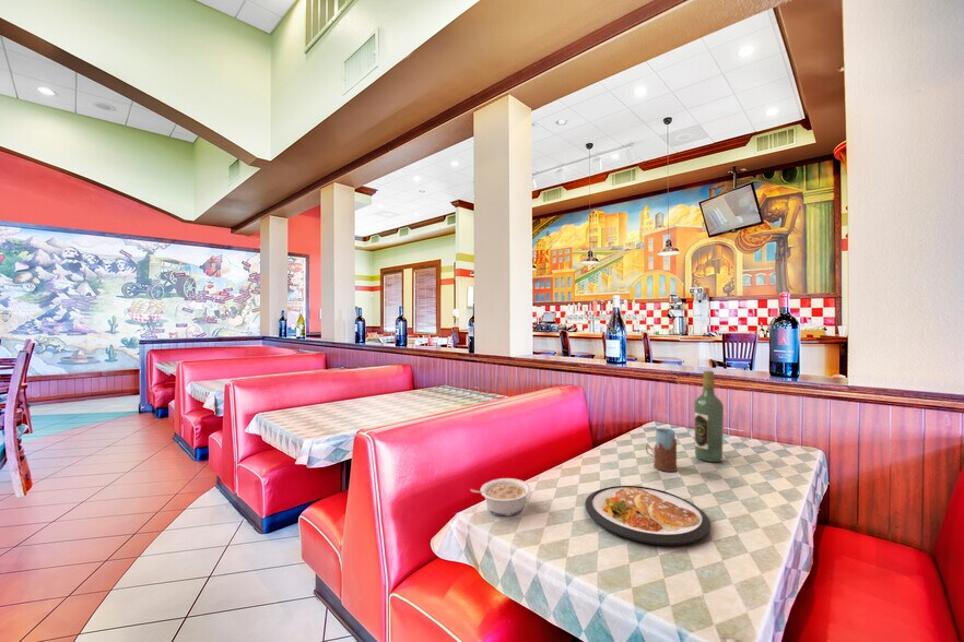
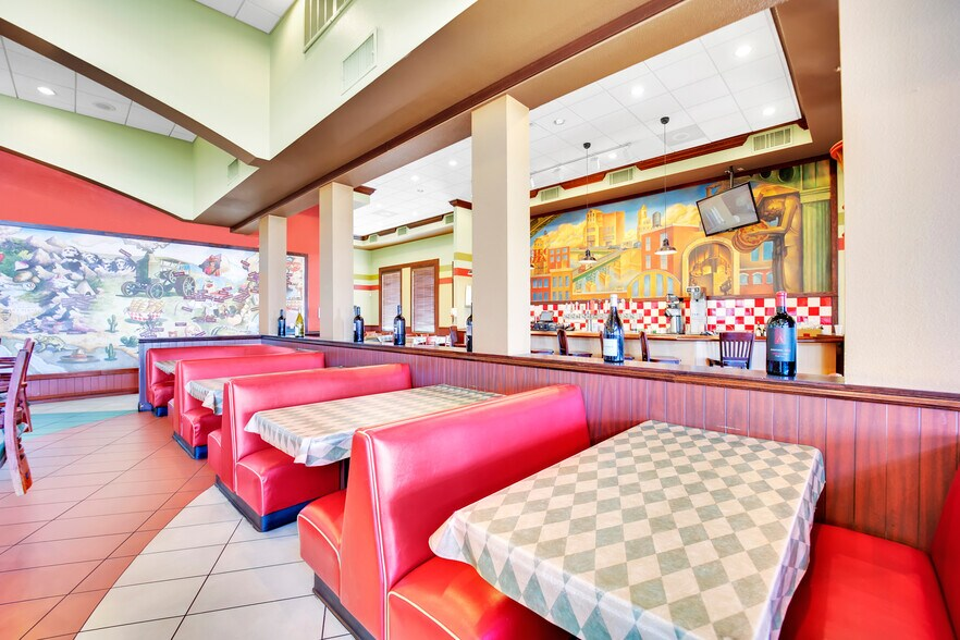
- drinking glass (660, 448)
- legume (504, 497)
- dish (644, 508)
- wine bottle (708, 415)
